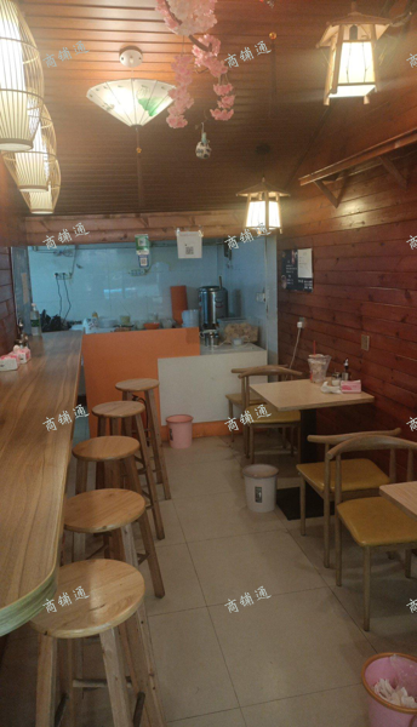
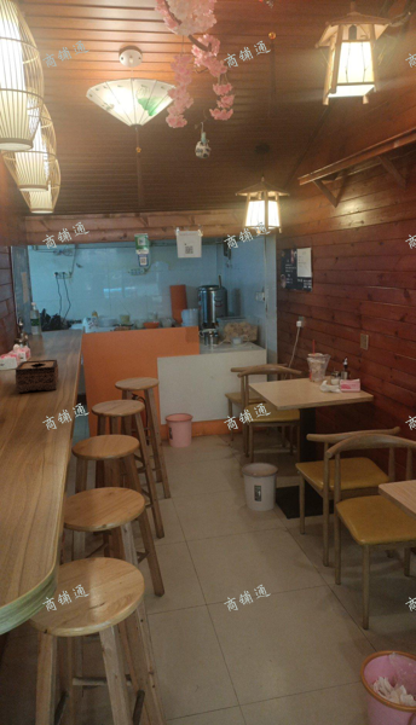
+ tissue box (37, 375)
